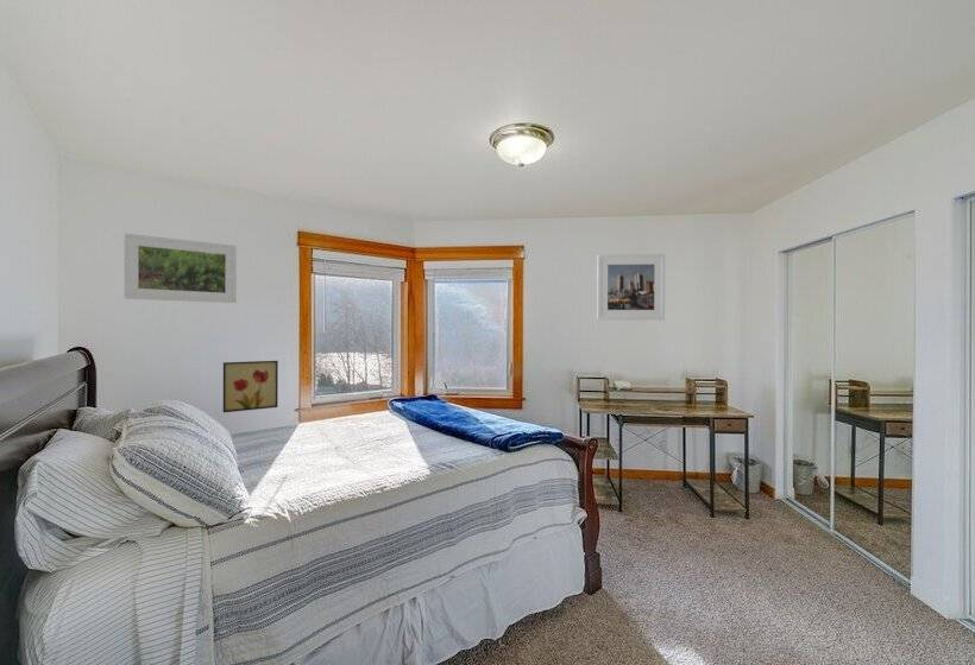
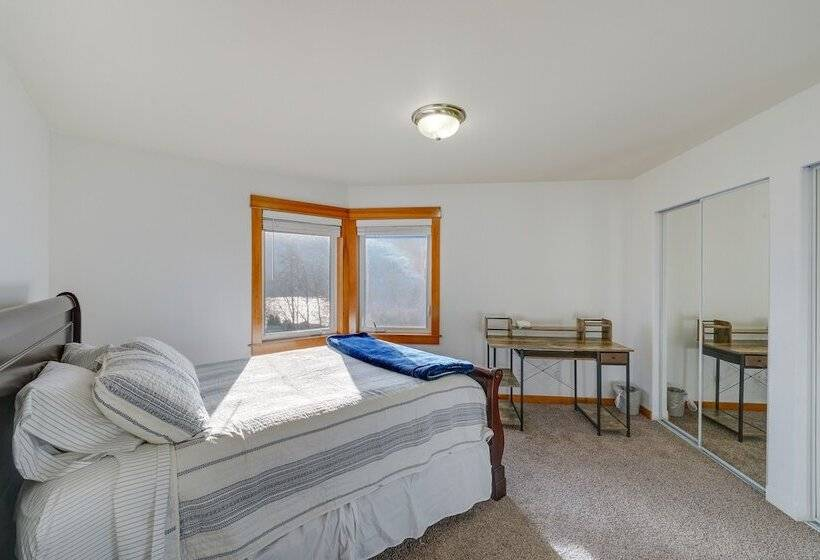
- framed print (630, 286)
- wall art (251, 385)
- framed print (183, 270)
